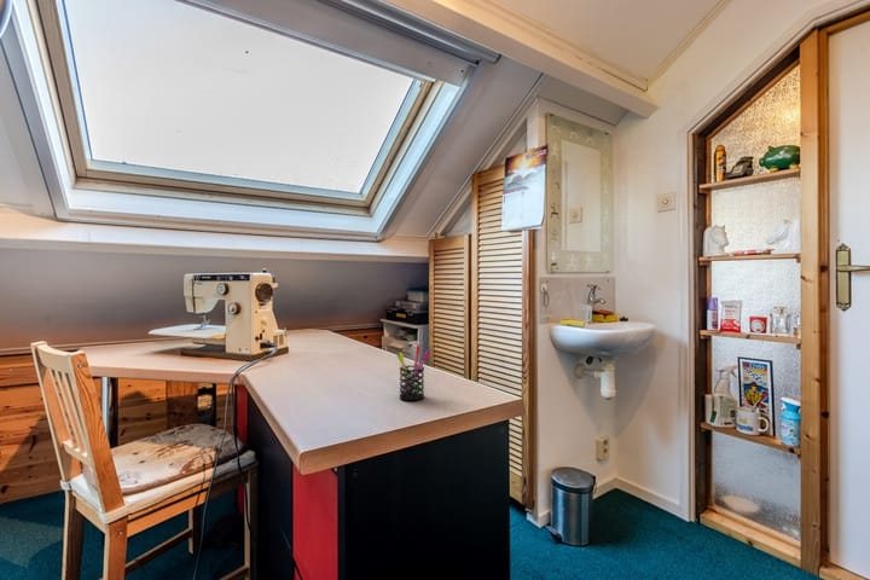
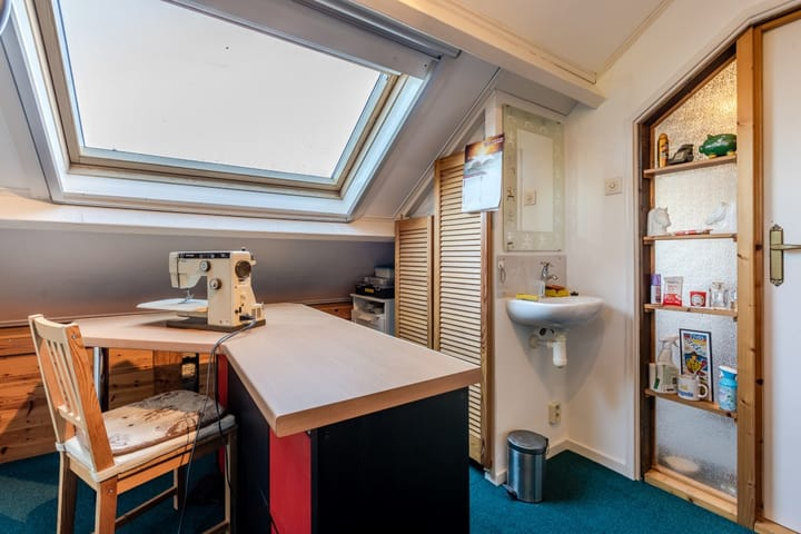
- pen holder (410, 371)
